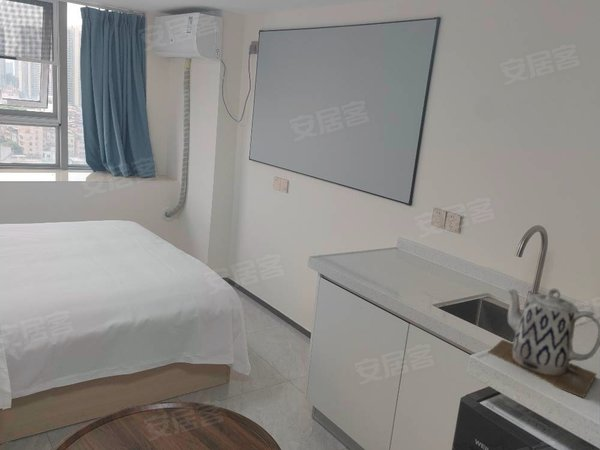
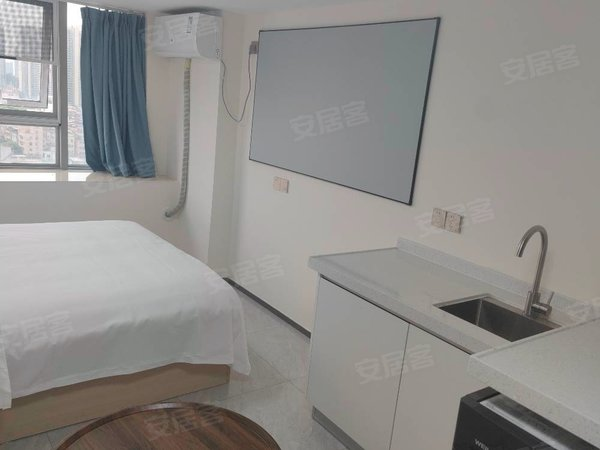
- teapot (547, 328)
